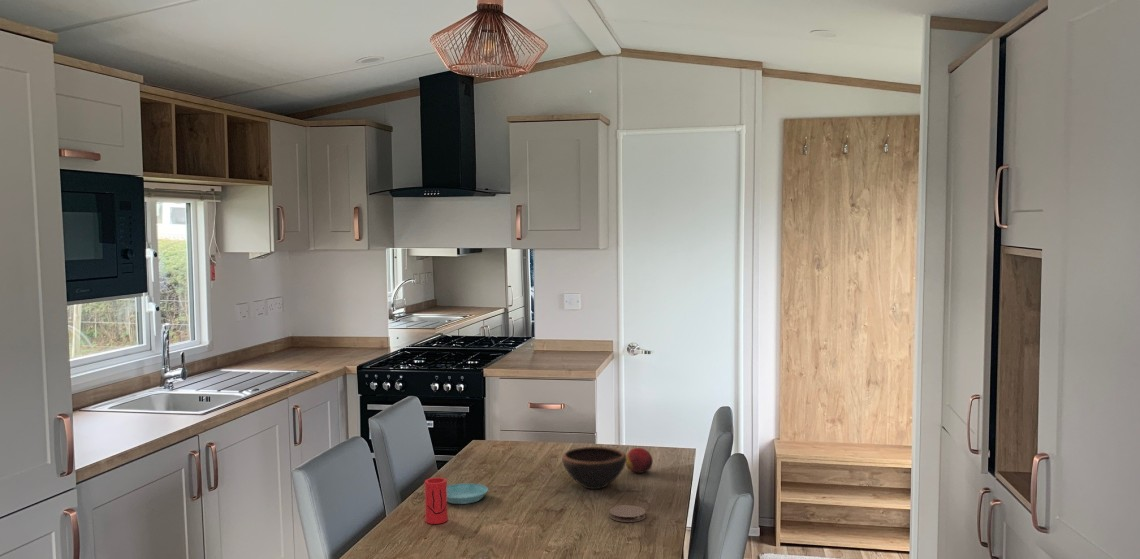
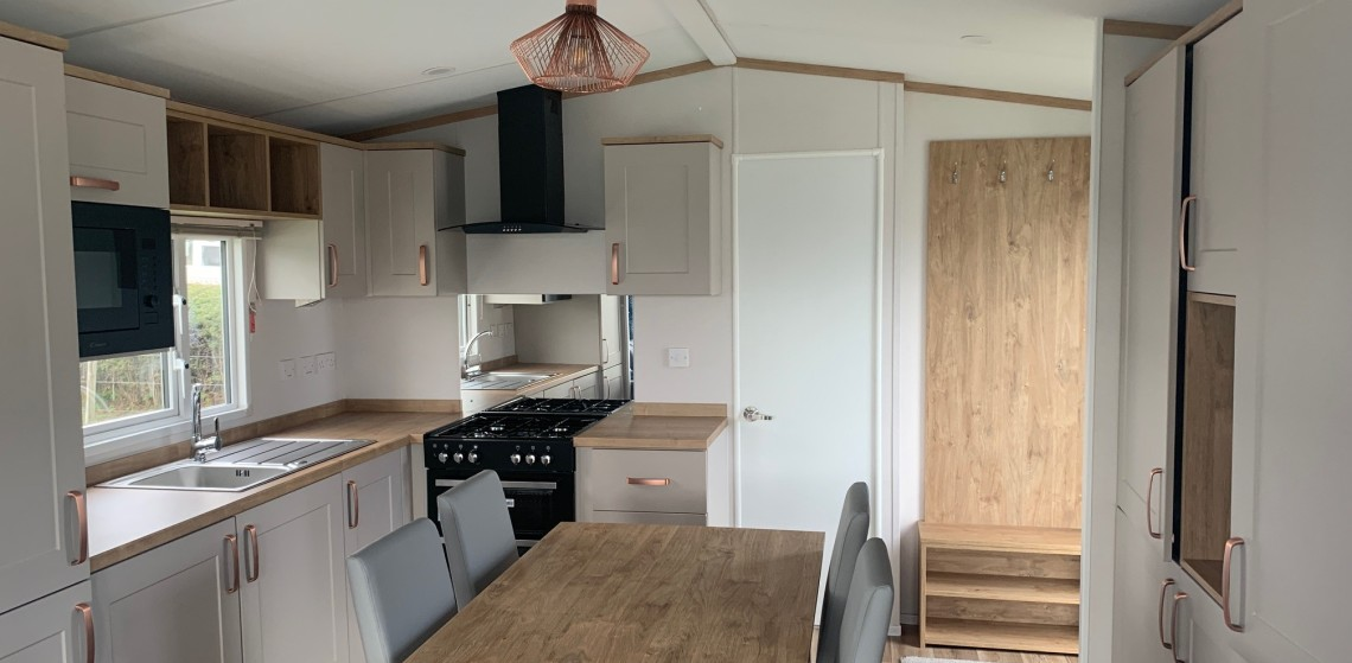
- bowl (594, 470)
- fruit (638, 460)
- saucer (463, 494)
- coaster (627, 513)
- cup (436, 500)
